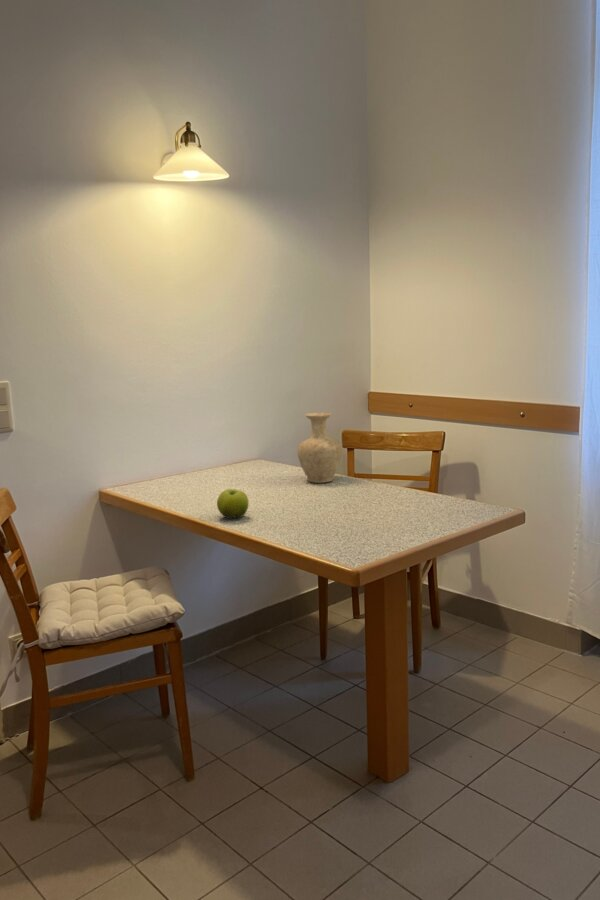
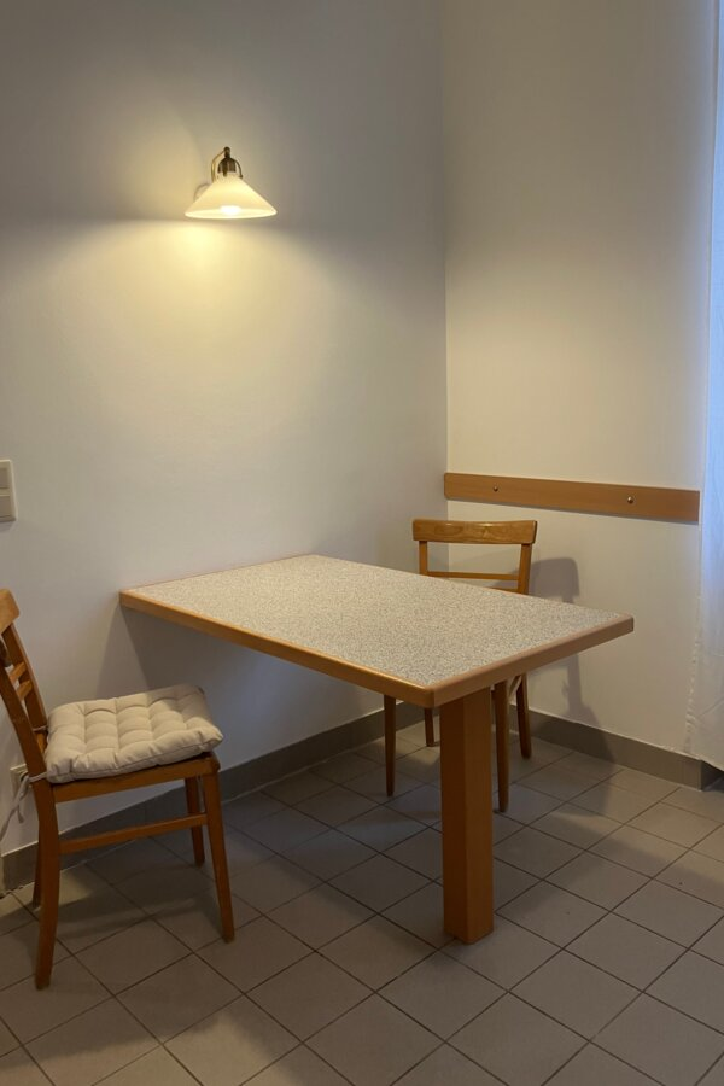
- fruit (232, 503)
- vase (319, 447)
